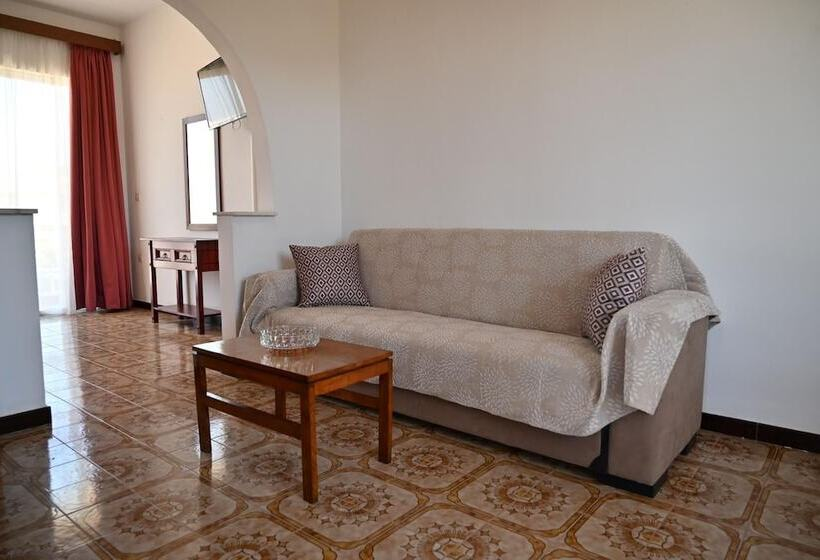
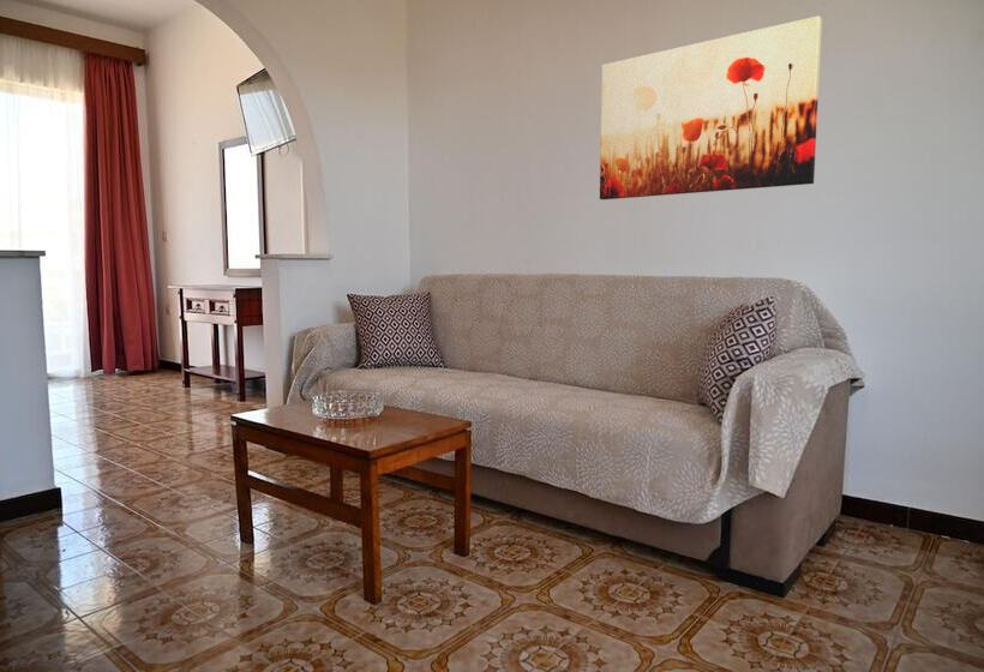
+ wall art (697, 119)
